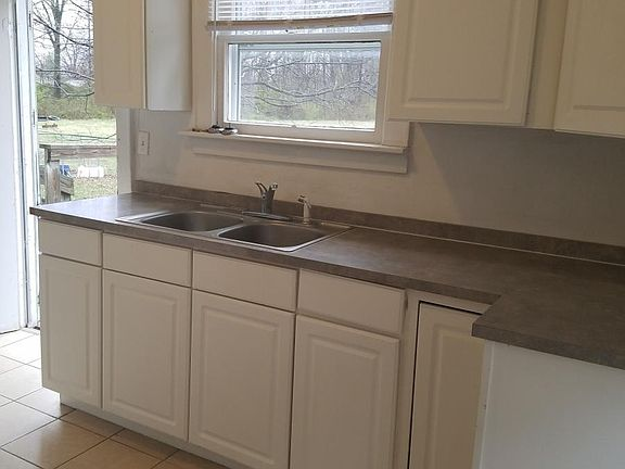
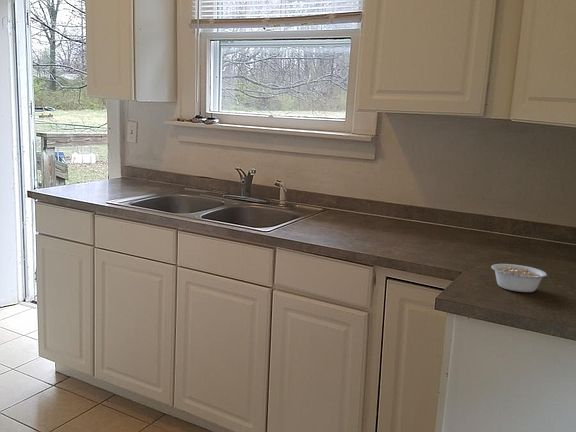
+ legume (519, 277)
